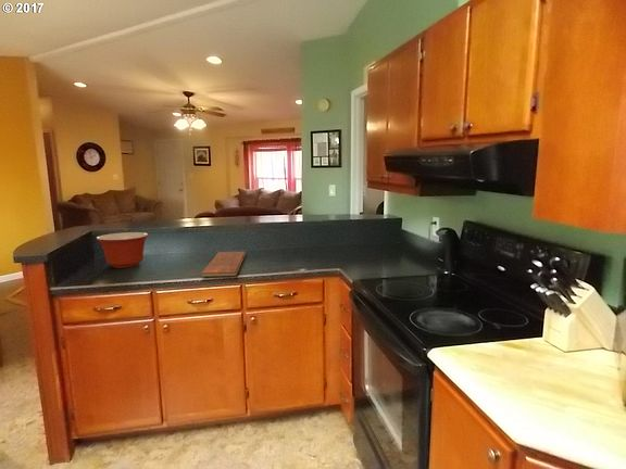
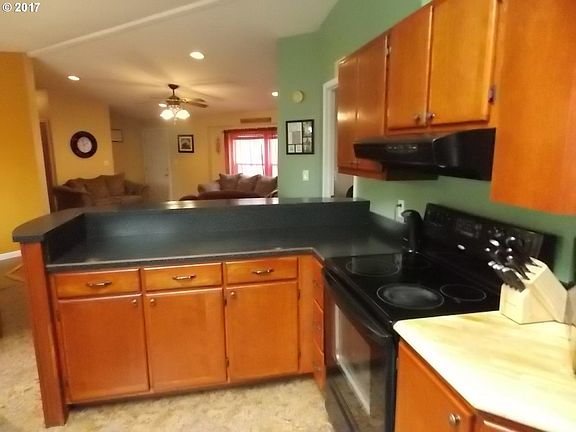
- mixing bowl (124, 250)
- chopping board (226, 262)
